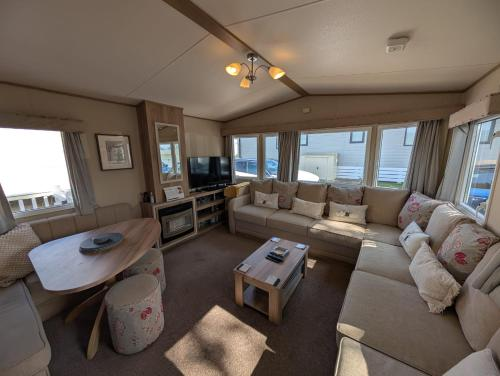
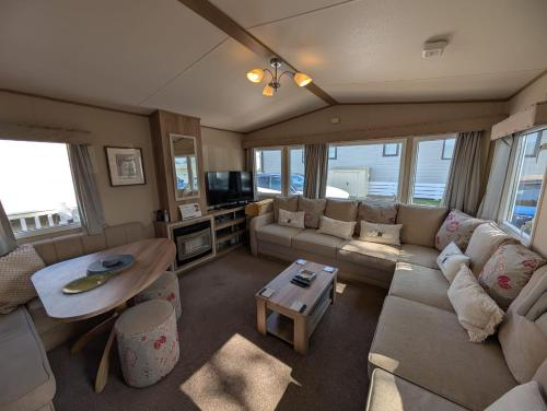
+ plate (86, 282)
